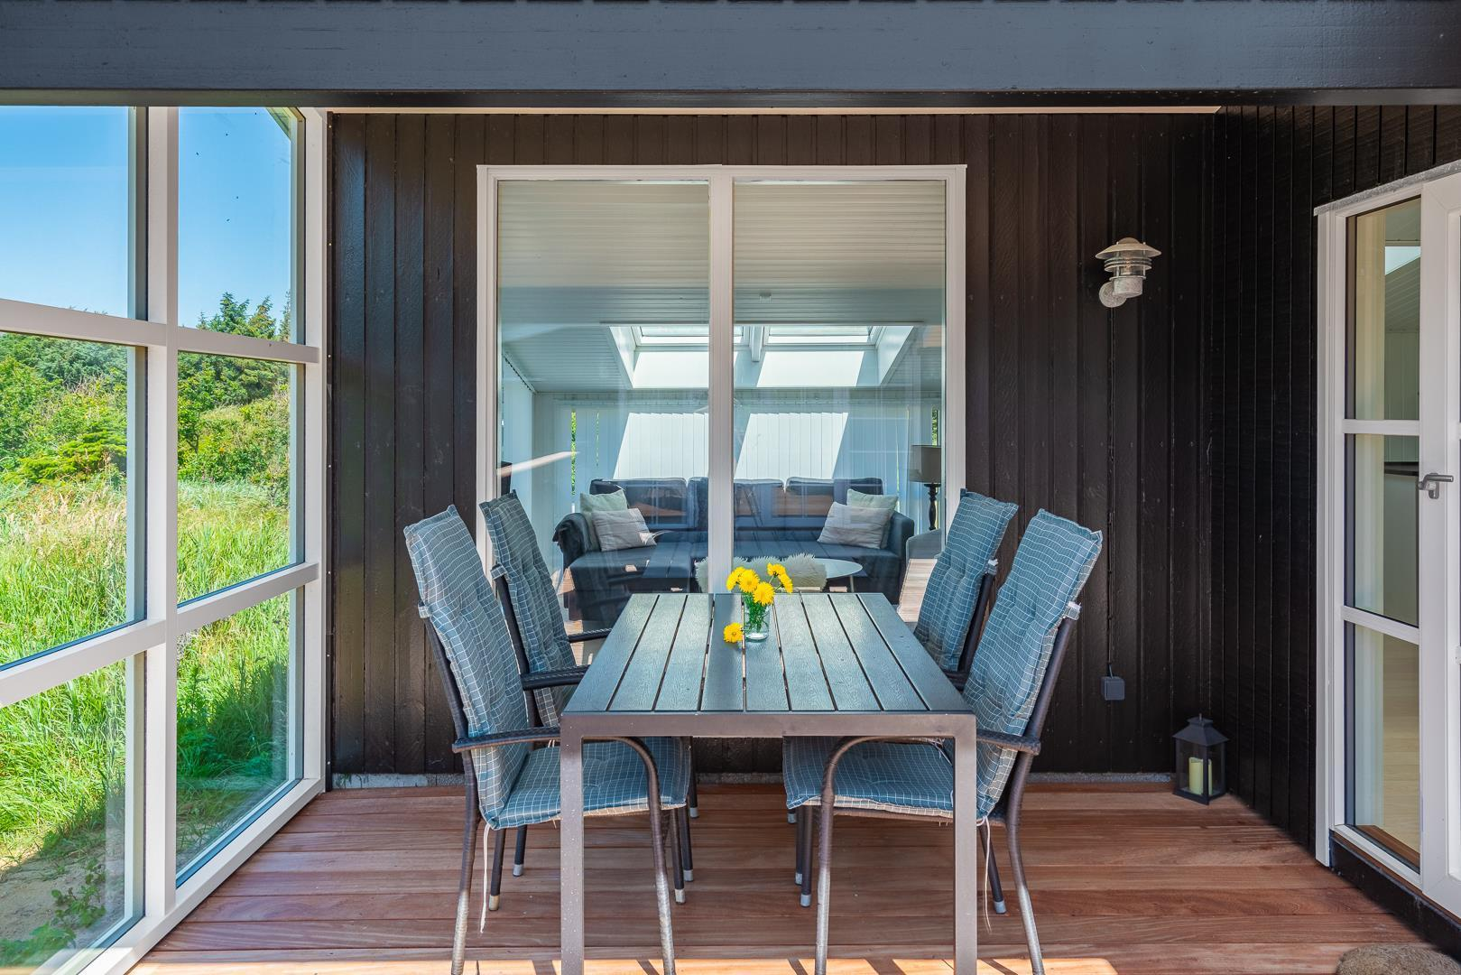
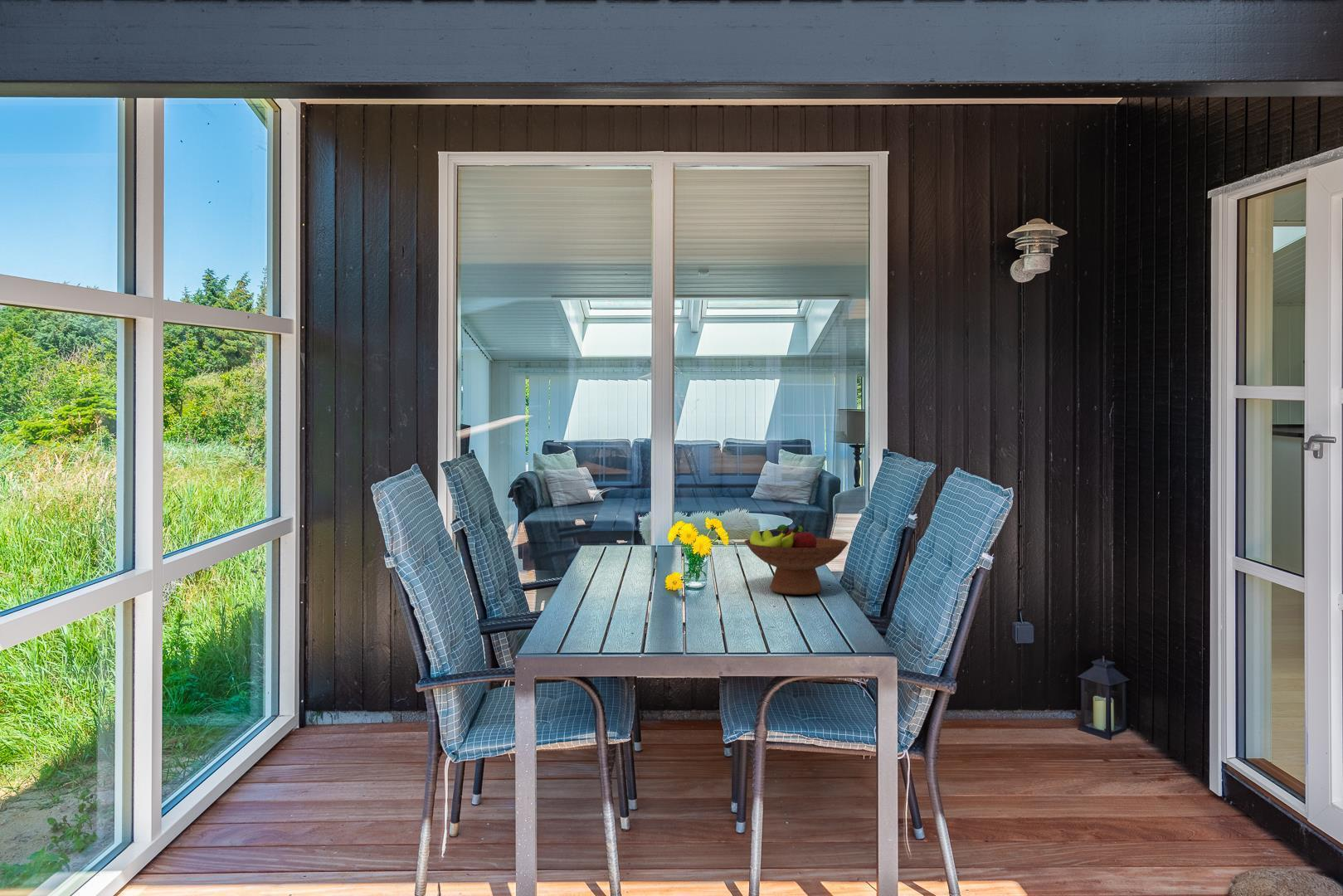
+ fruit bowl (796, 557)
